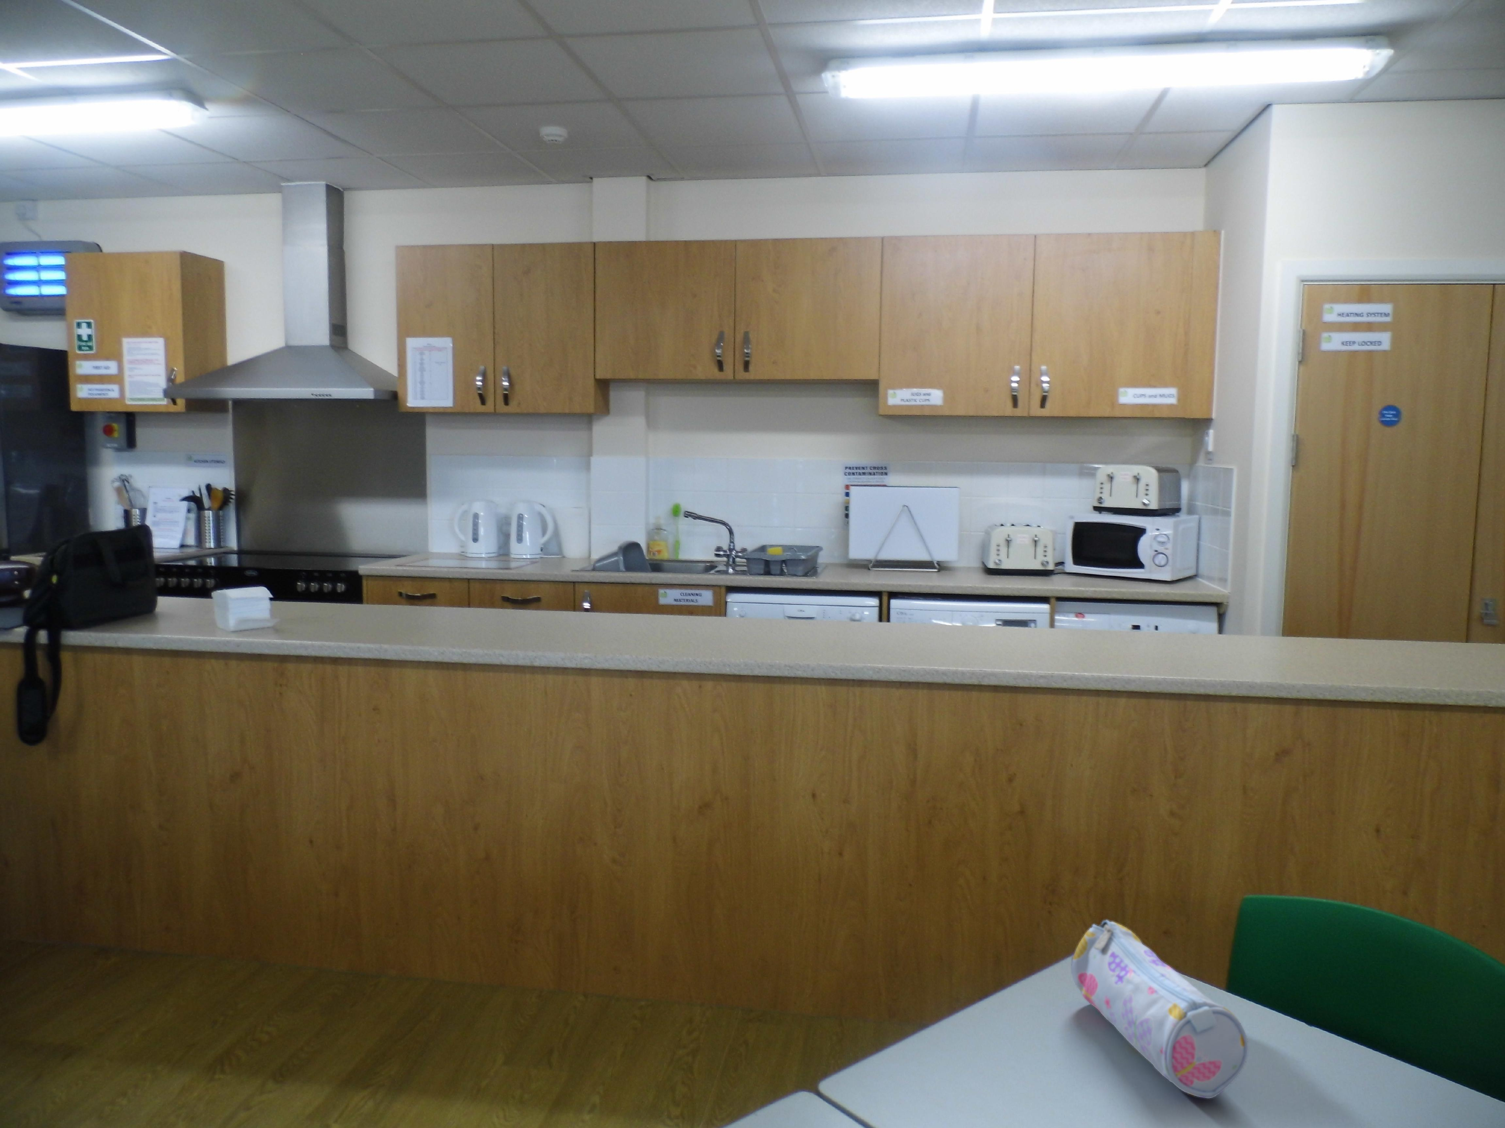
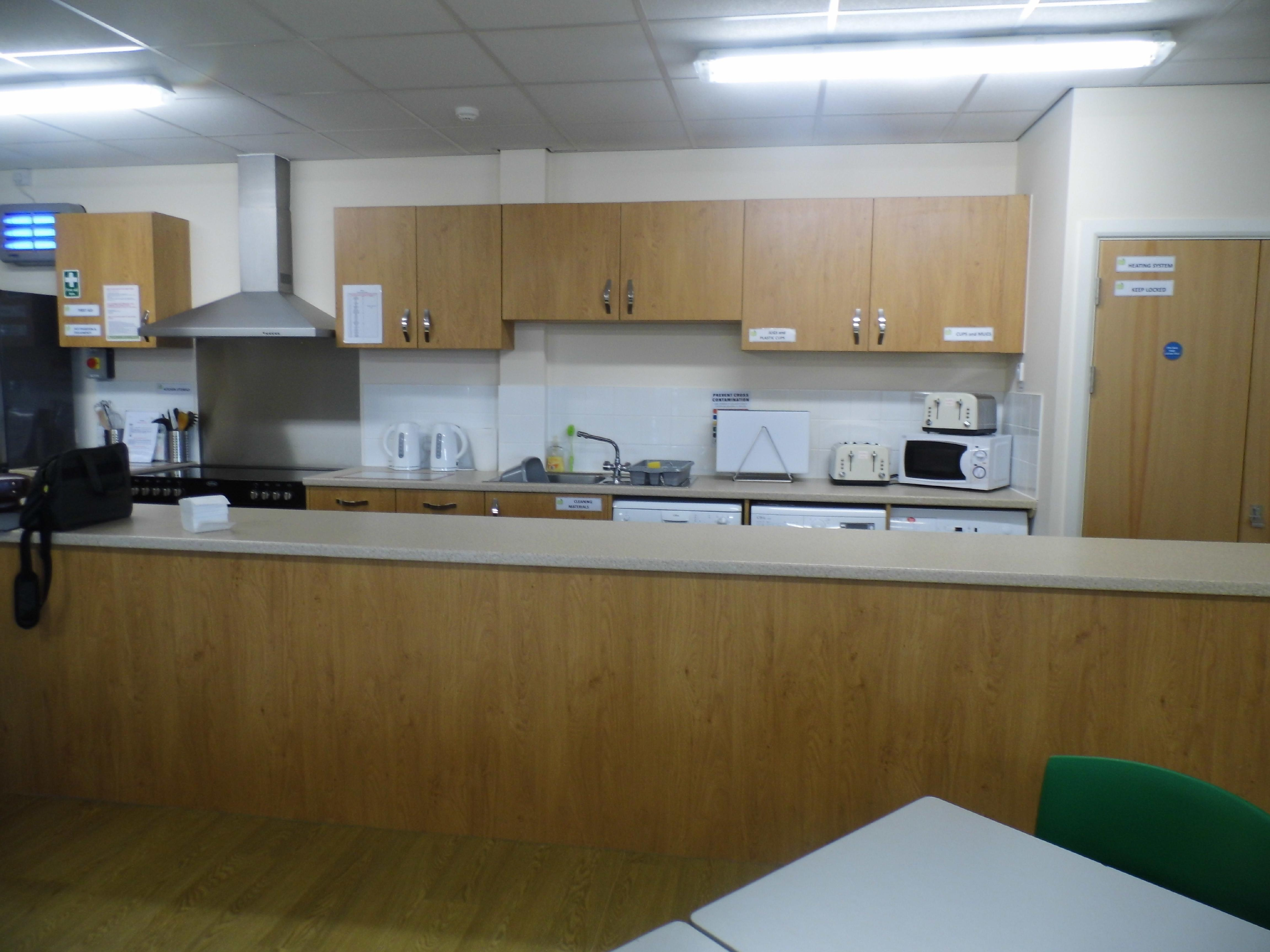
- pencil case (1153, 1001)
